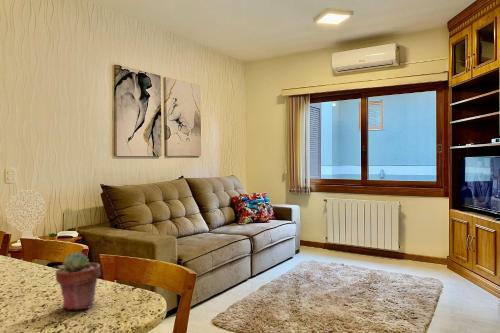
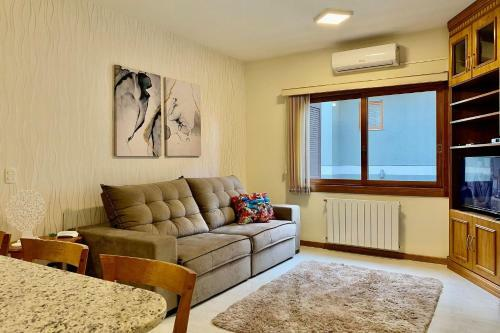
- potted succulent (78, 278)
